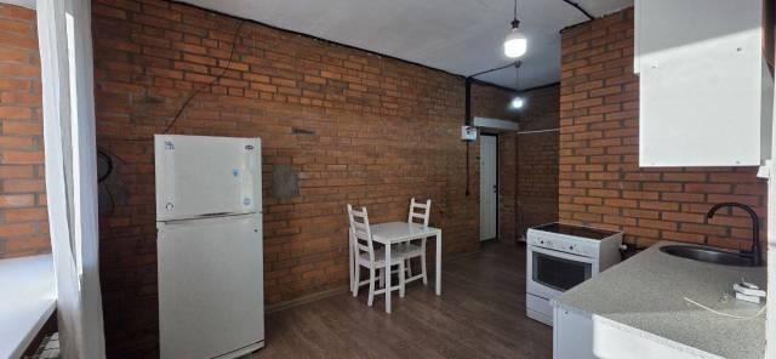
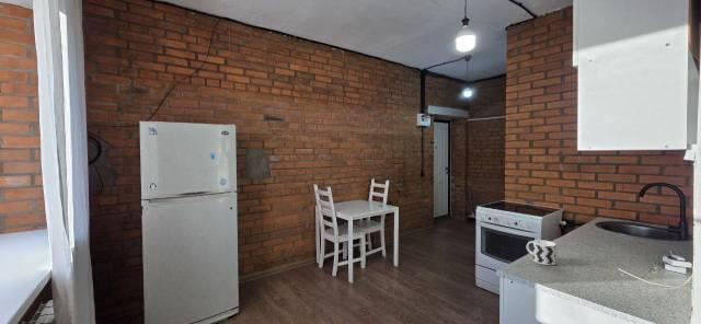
+ cup (540, 251)
